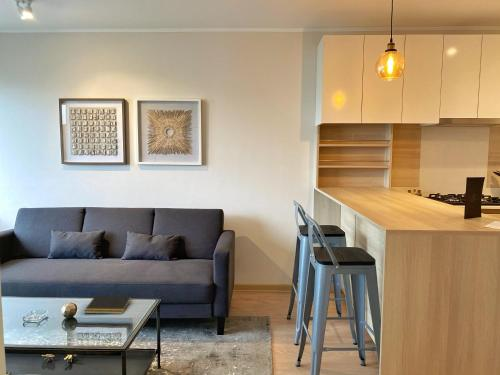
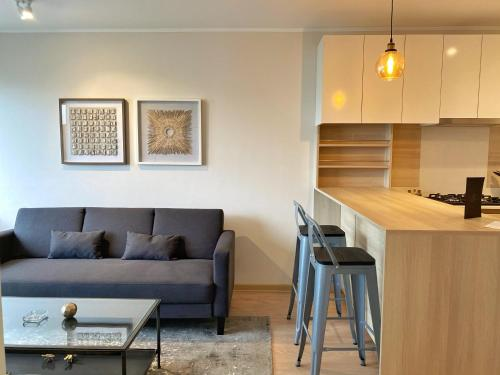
- notepad (108, 304)
